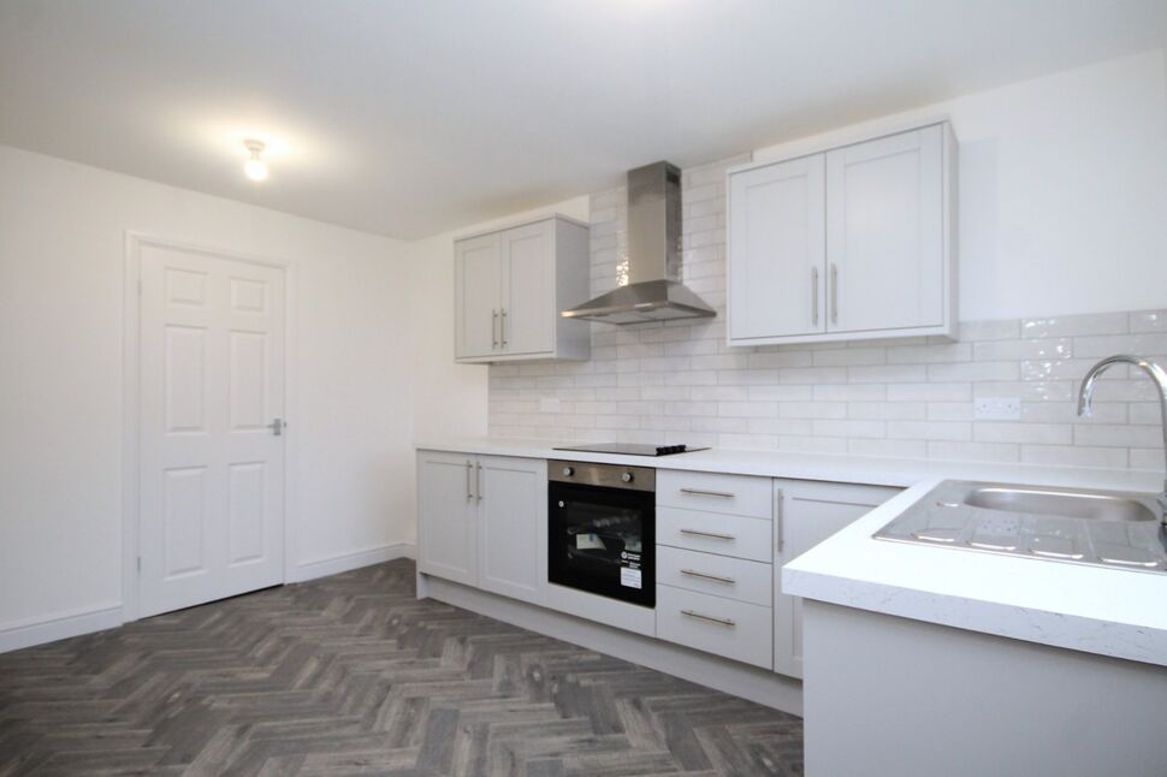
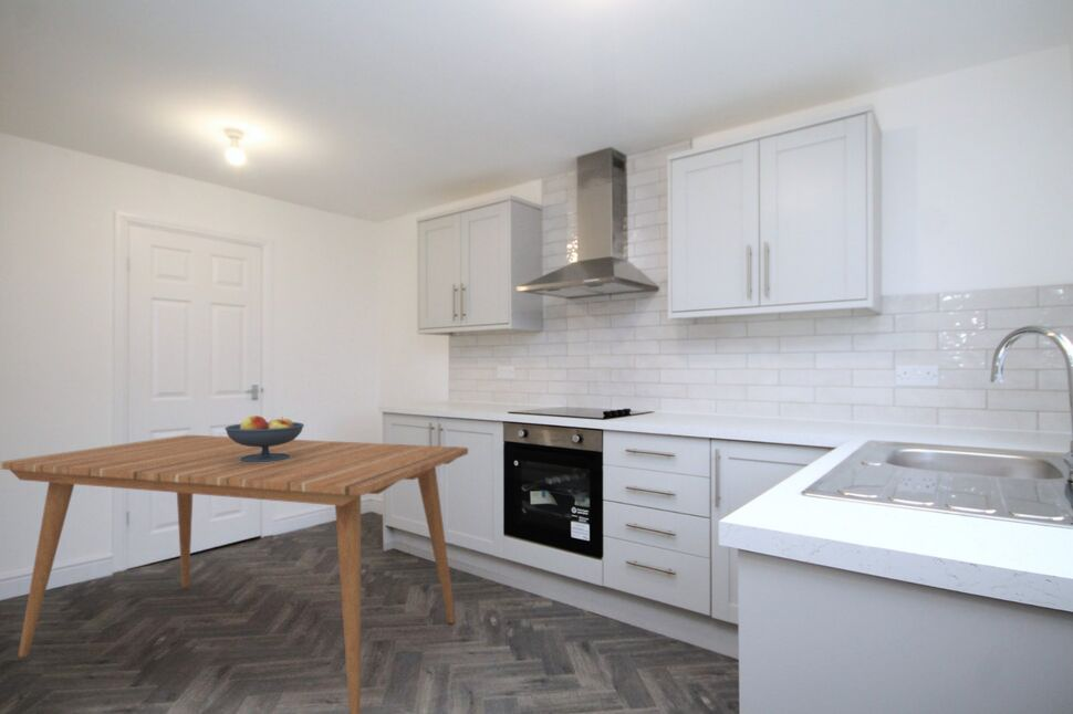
+ dining table (257, 498)
+ fruit bowl (264, 435)
